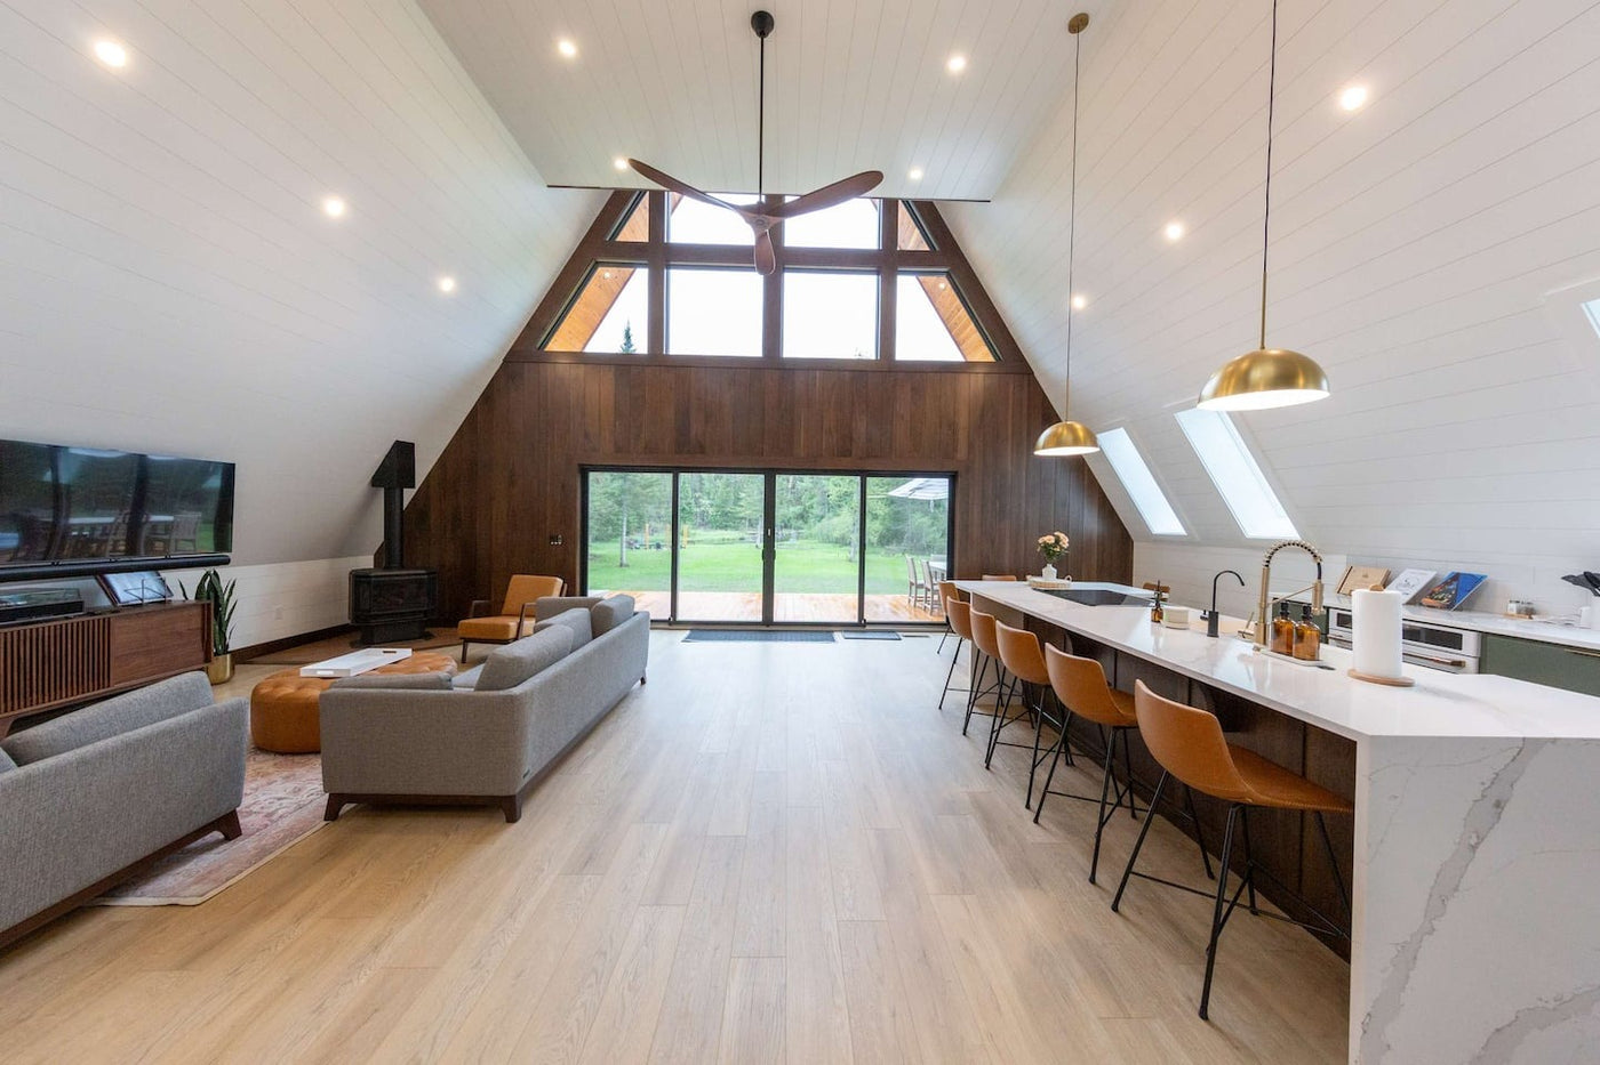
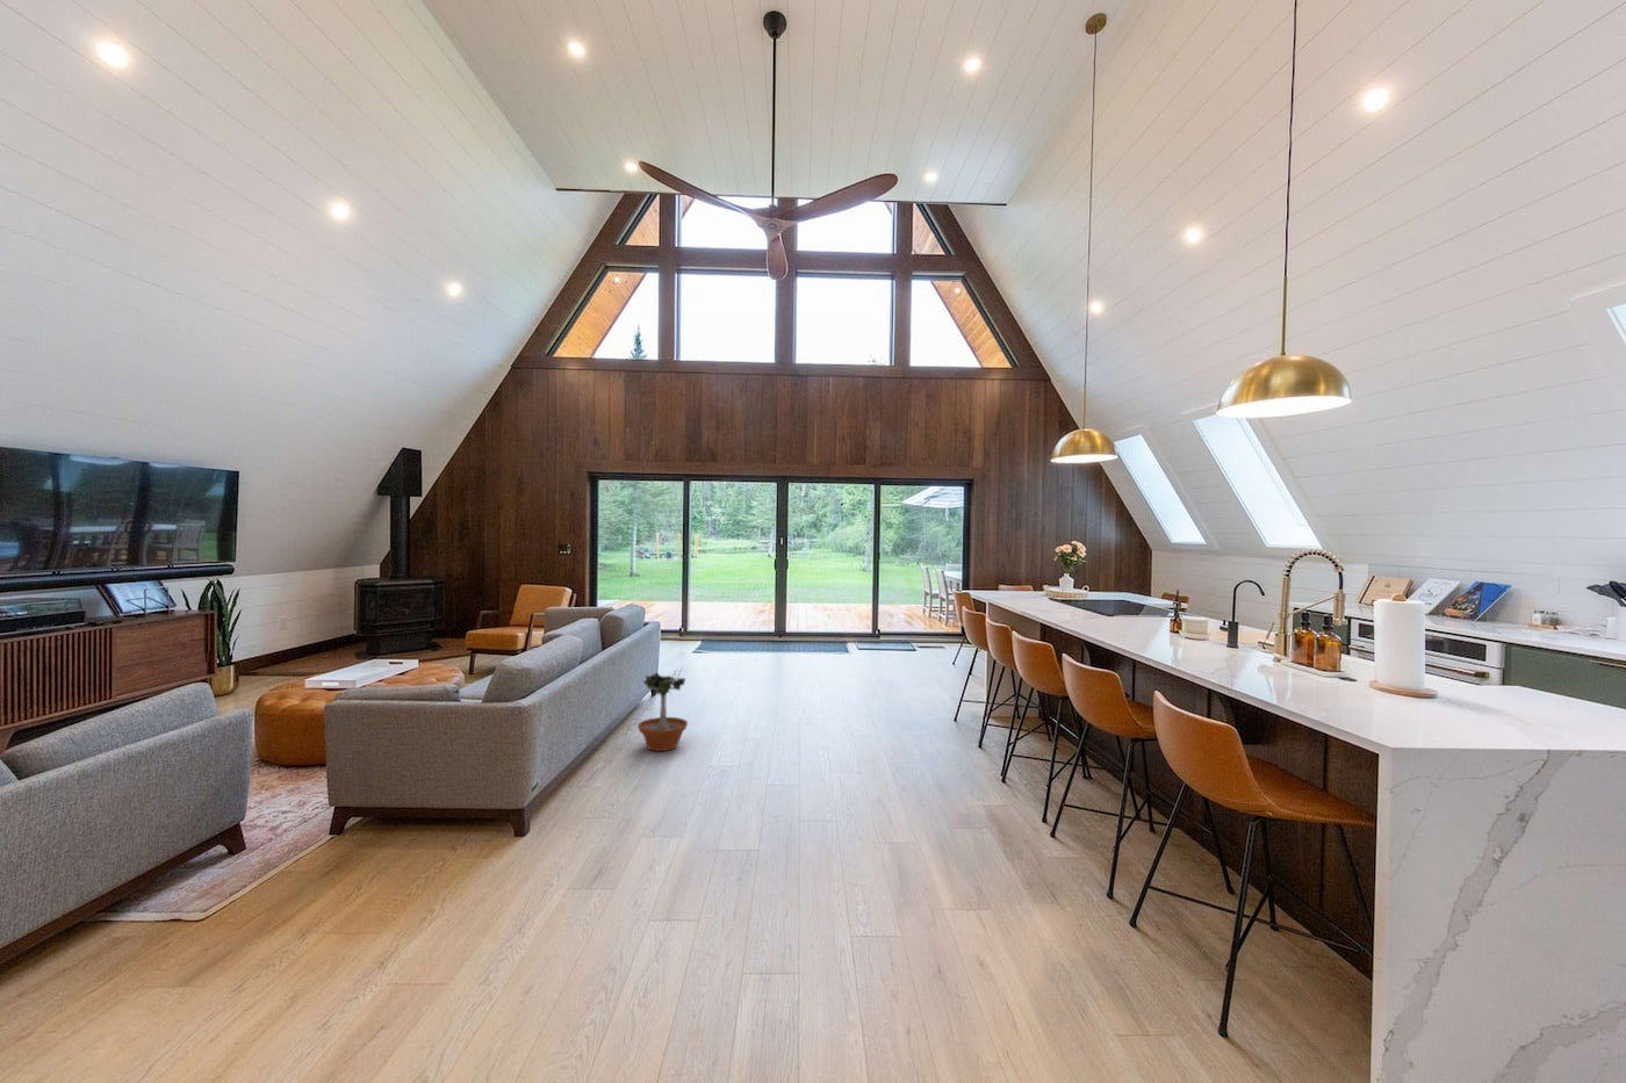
+ potted tree (664, 706)
